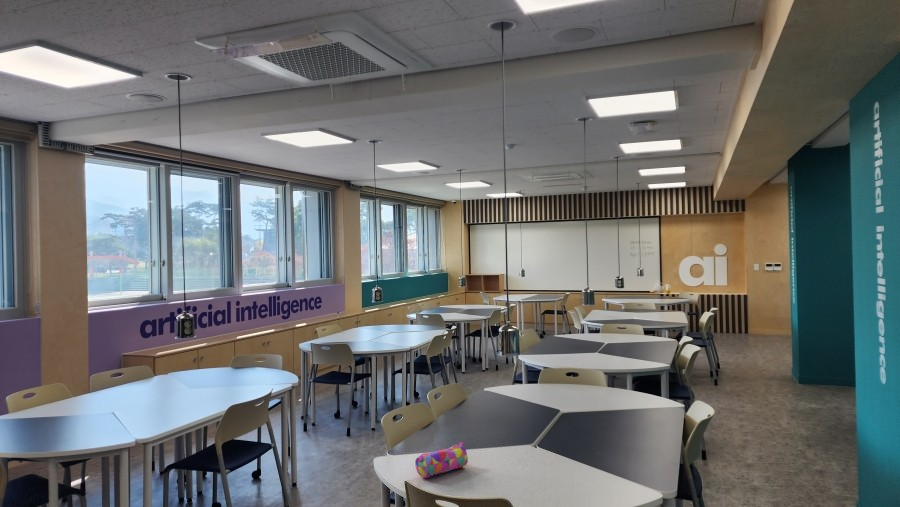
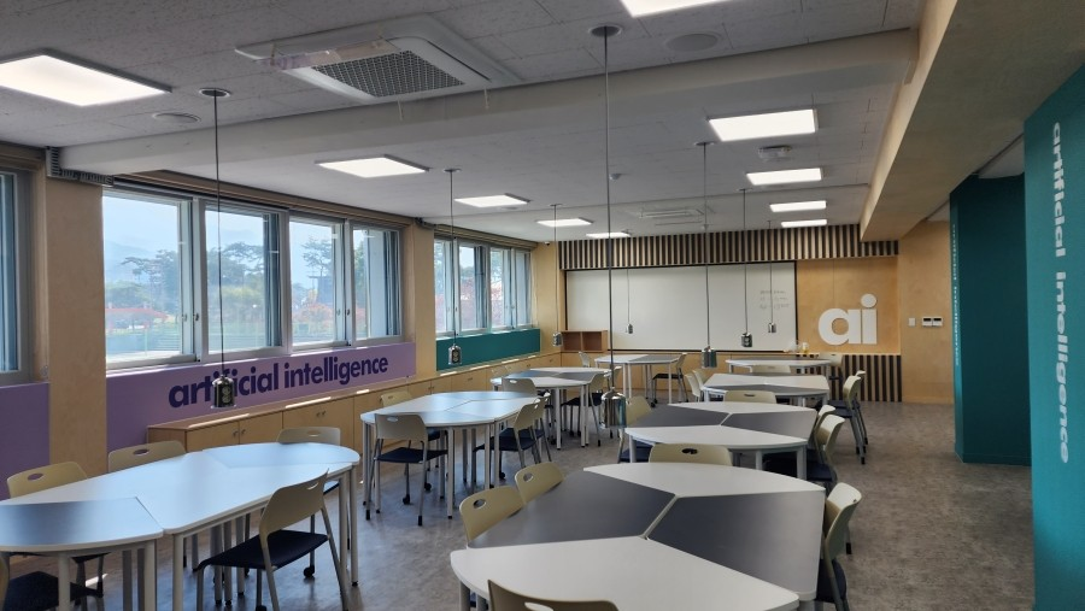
- pencil case (442, 460)
